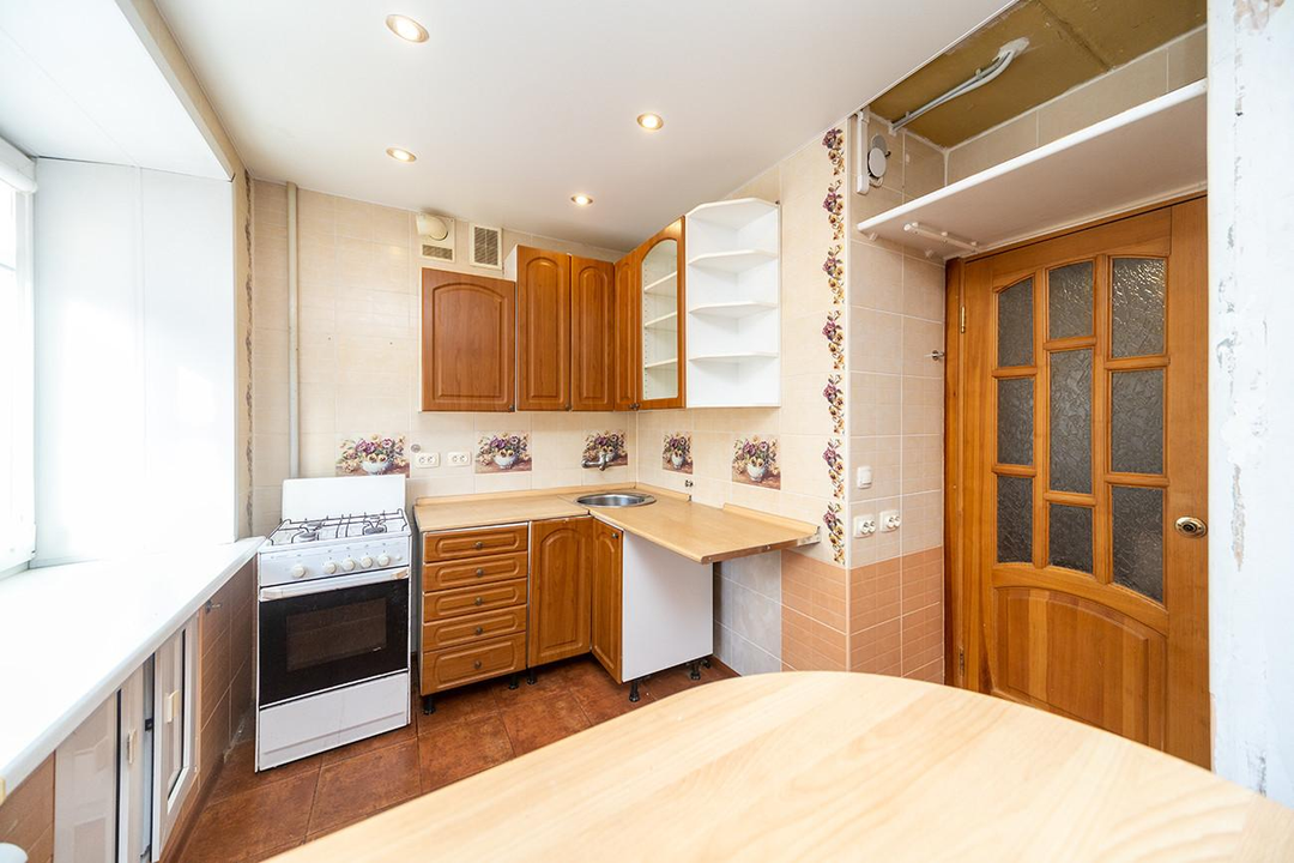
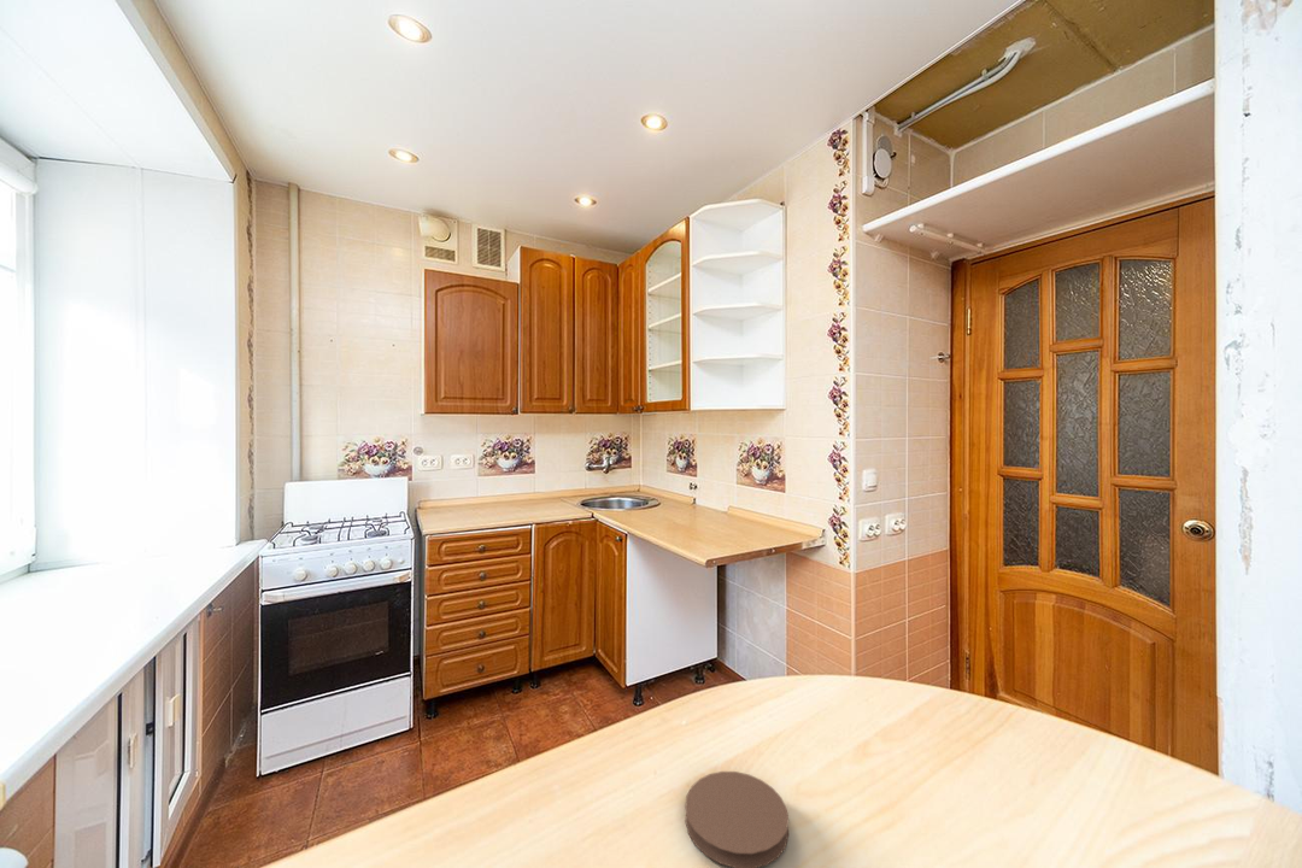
+ coaster (735, 814)
